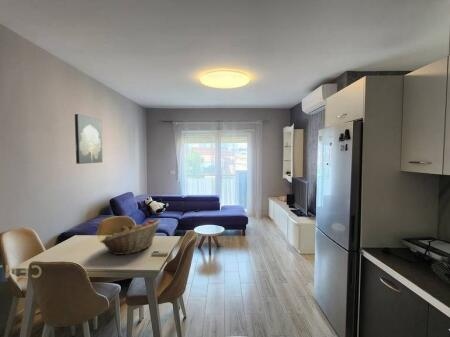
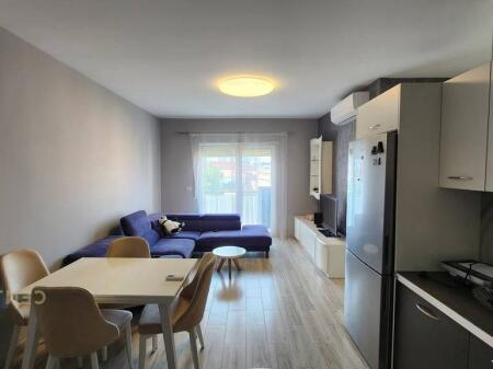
- wall art (89, 140)
- fruit basket (133, 234)
